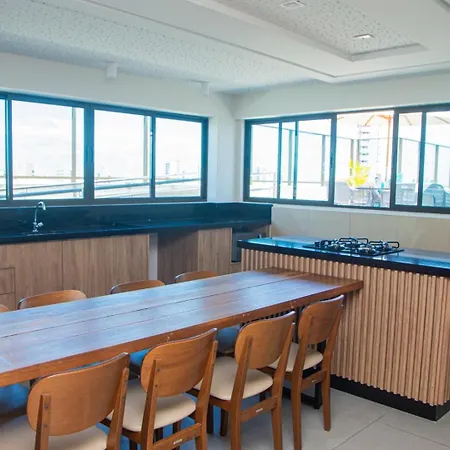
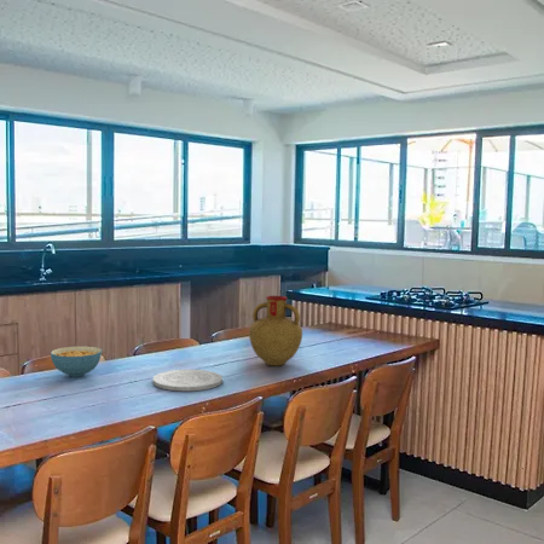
+ vase (276, 330)
+ plate (187, 380)
+ cereal bowl (76, 363)
